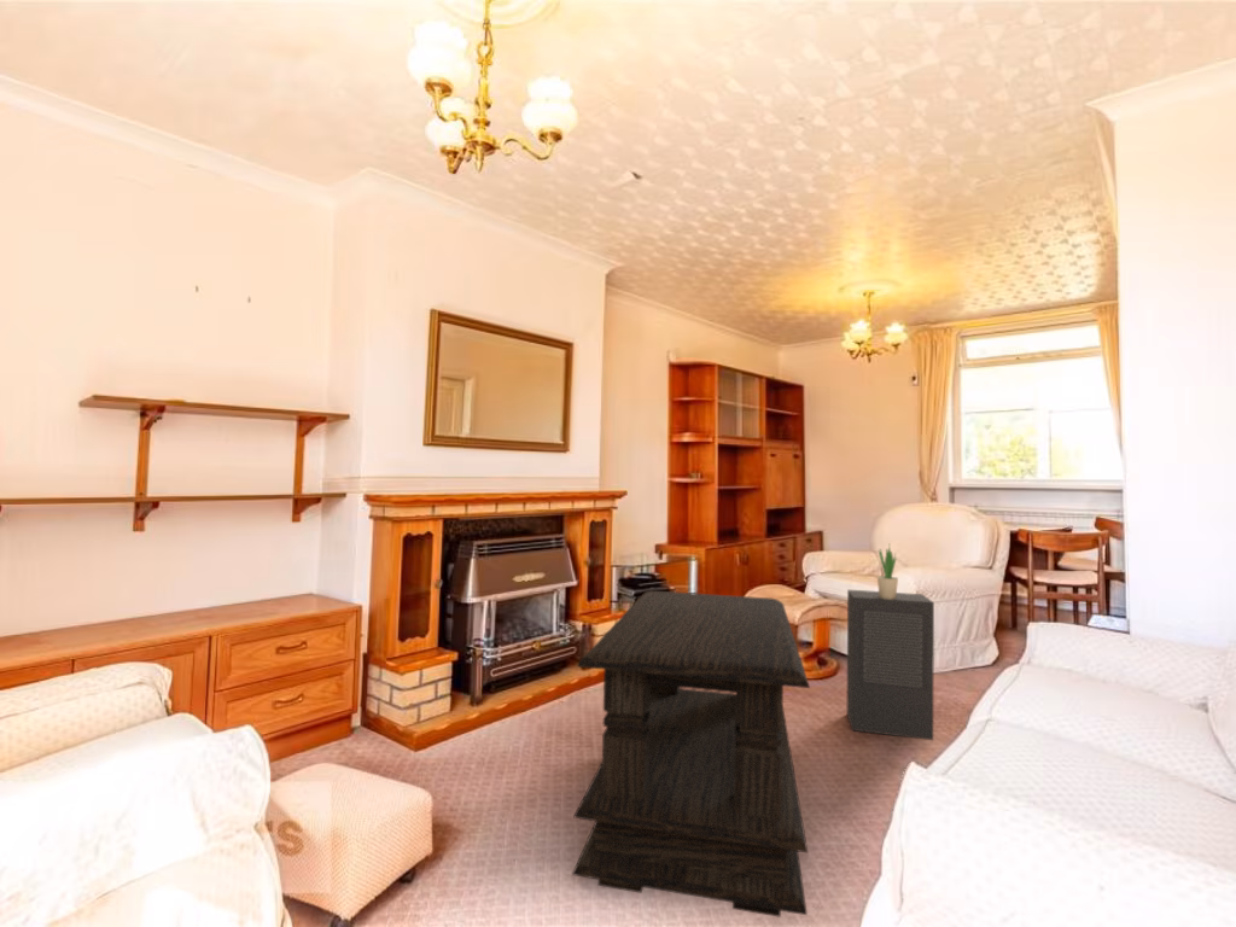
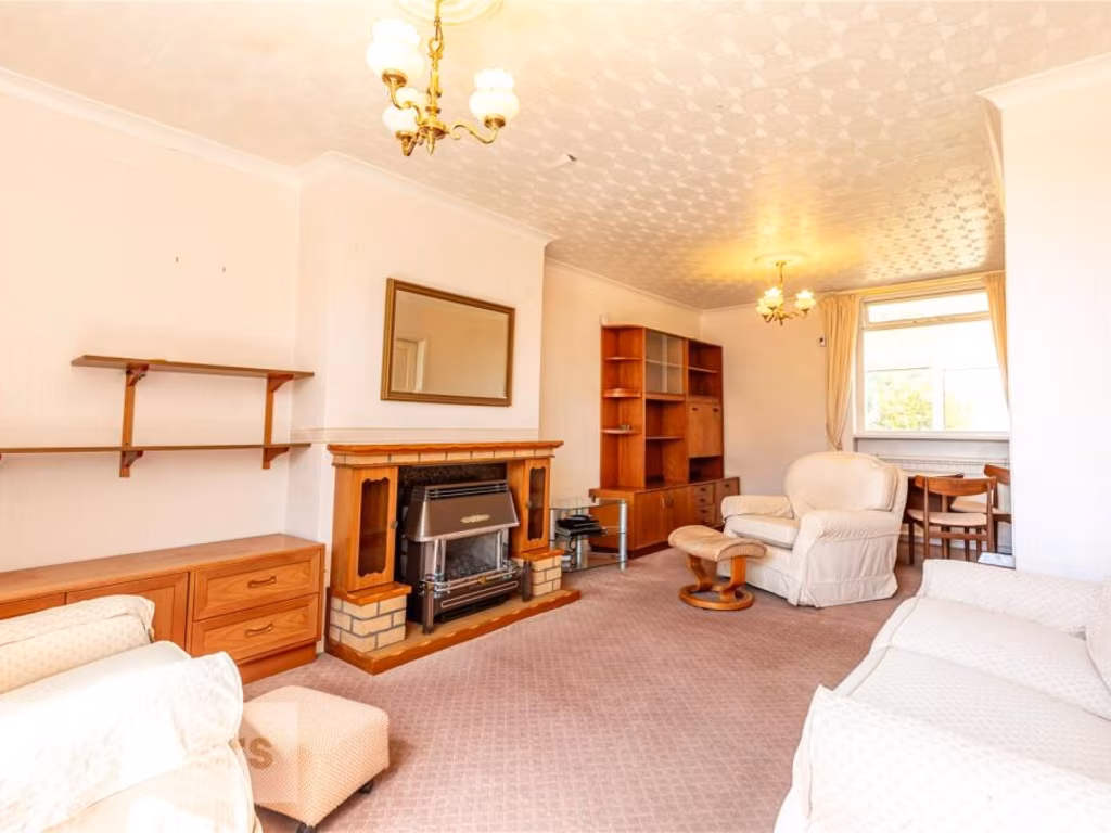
- potted plant (886, 569)
- air purifier (887, 660)
- coffee table (700, 713)
